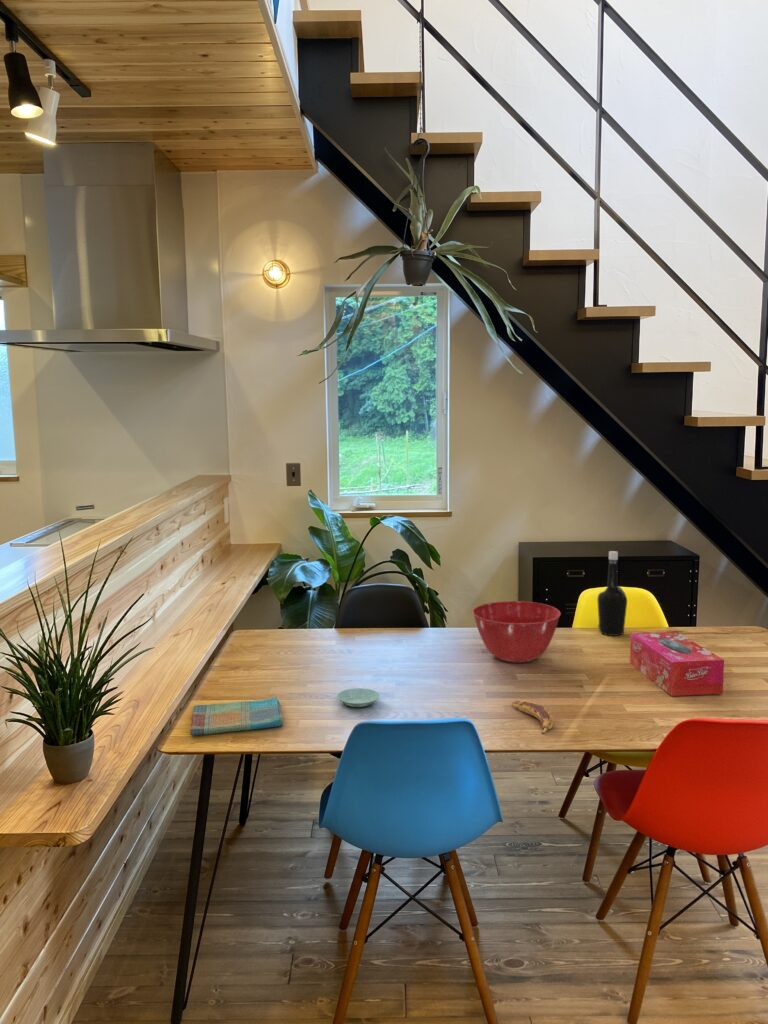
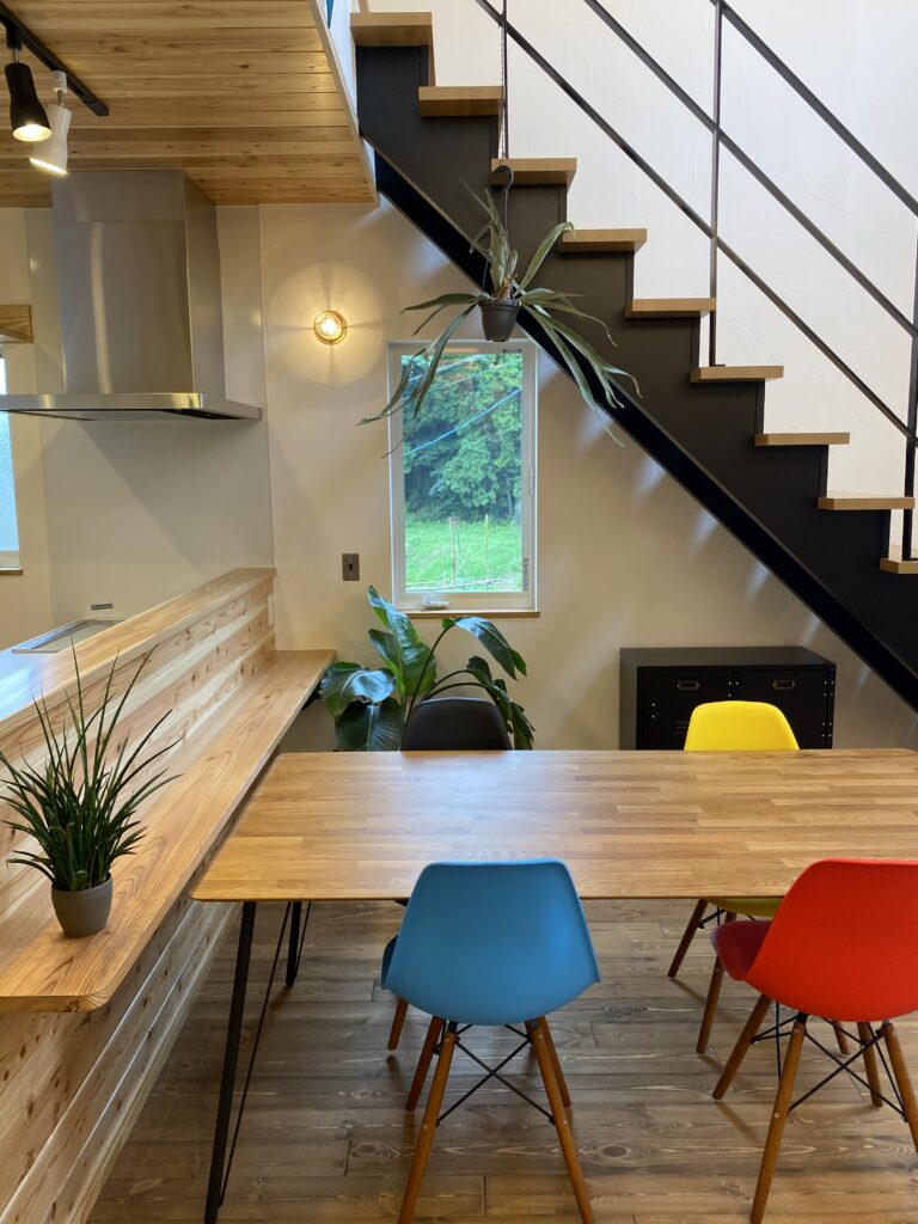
- banana (533, 712)
- tissue box (674, 661)
- bottle (612, 592)
- dish towel (237, 715)
- mixing bowl (515, 633)
- saucer (358, 699)
